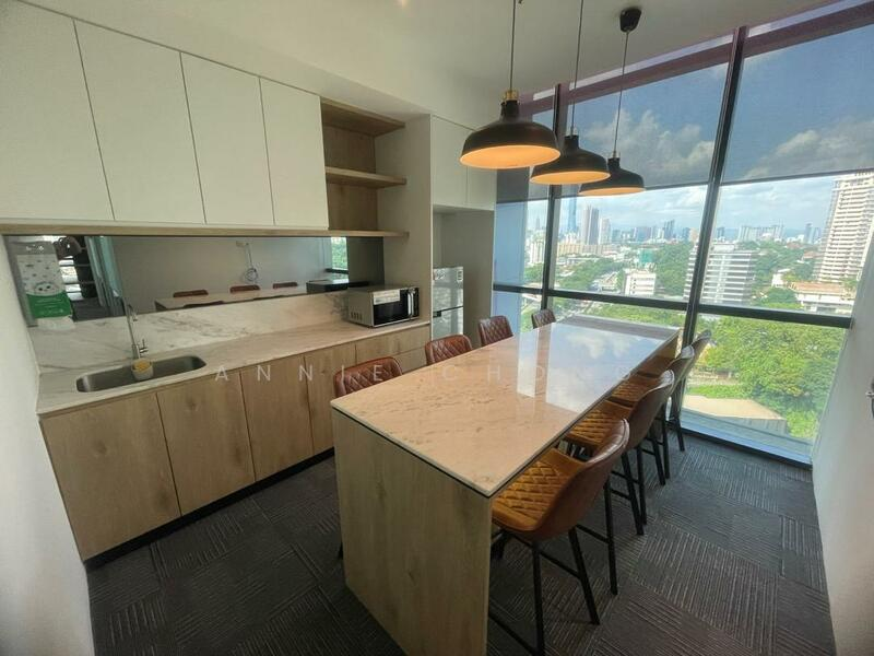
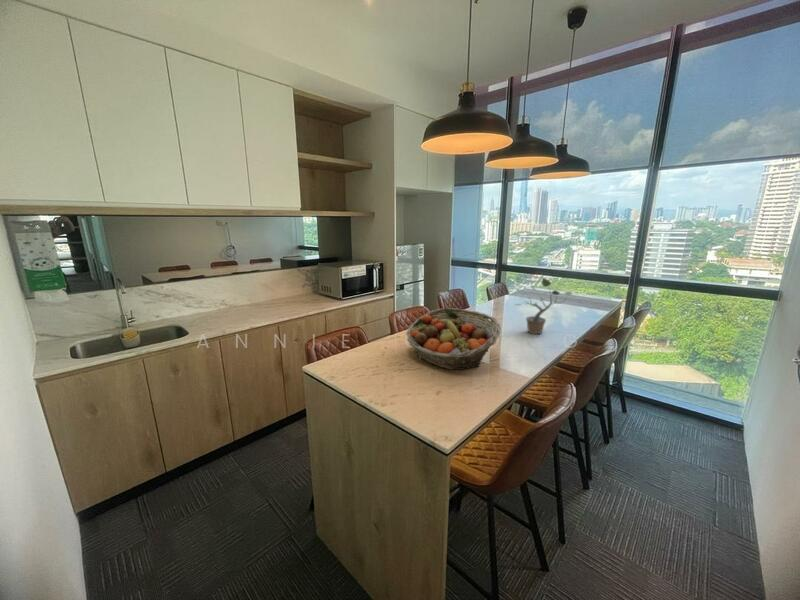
+ potted plant (540, 307)
+ fruit basket (451, 336)
